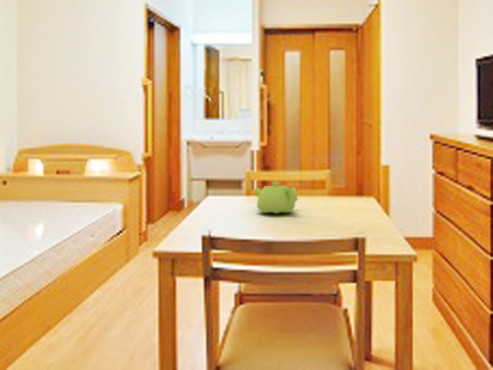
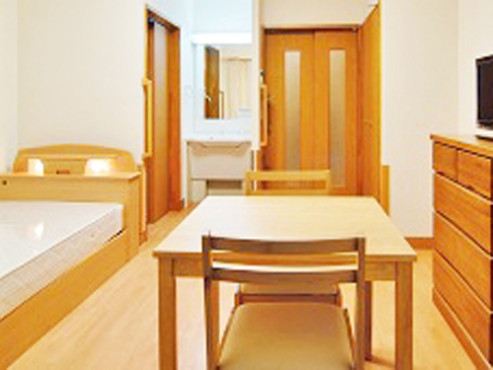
- teapot (278, 196)
